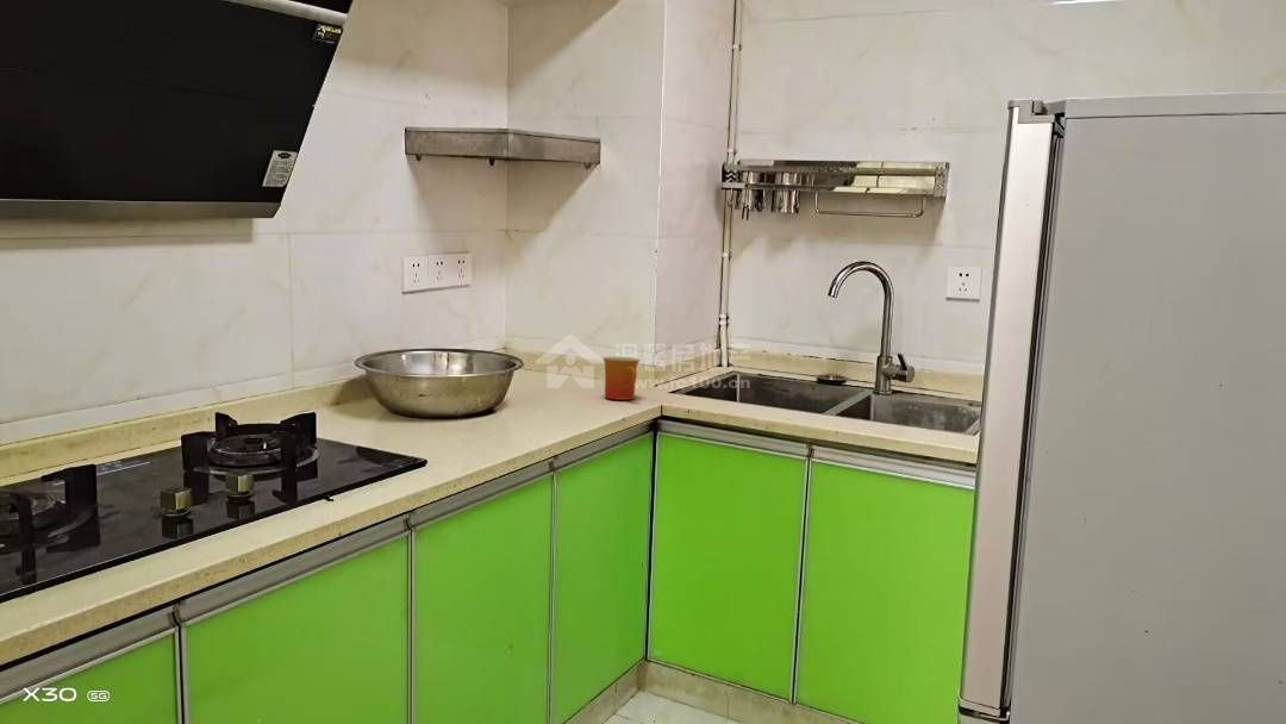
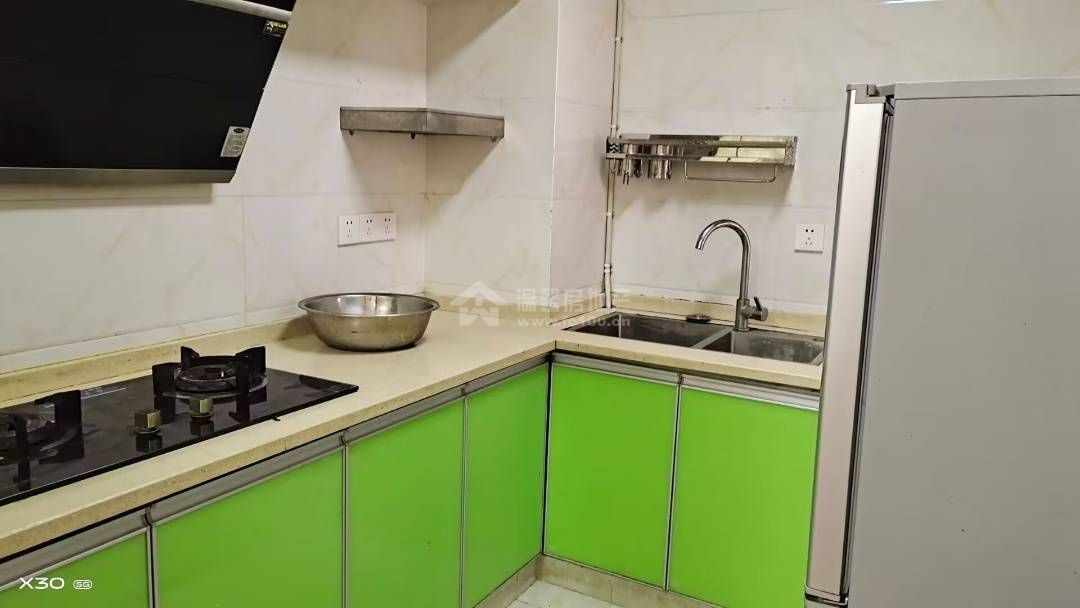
- mug (624, 377)
